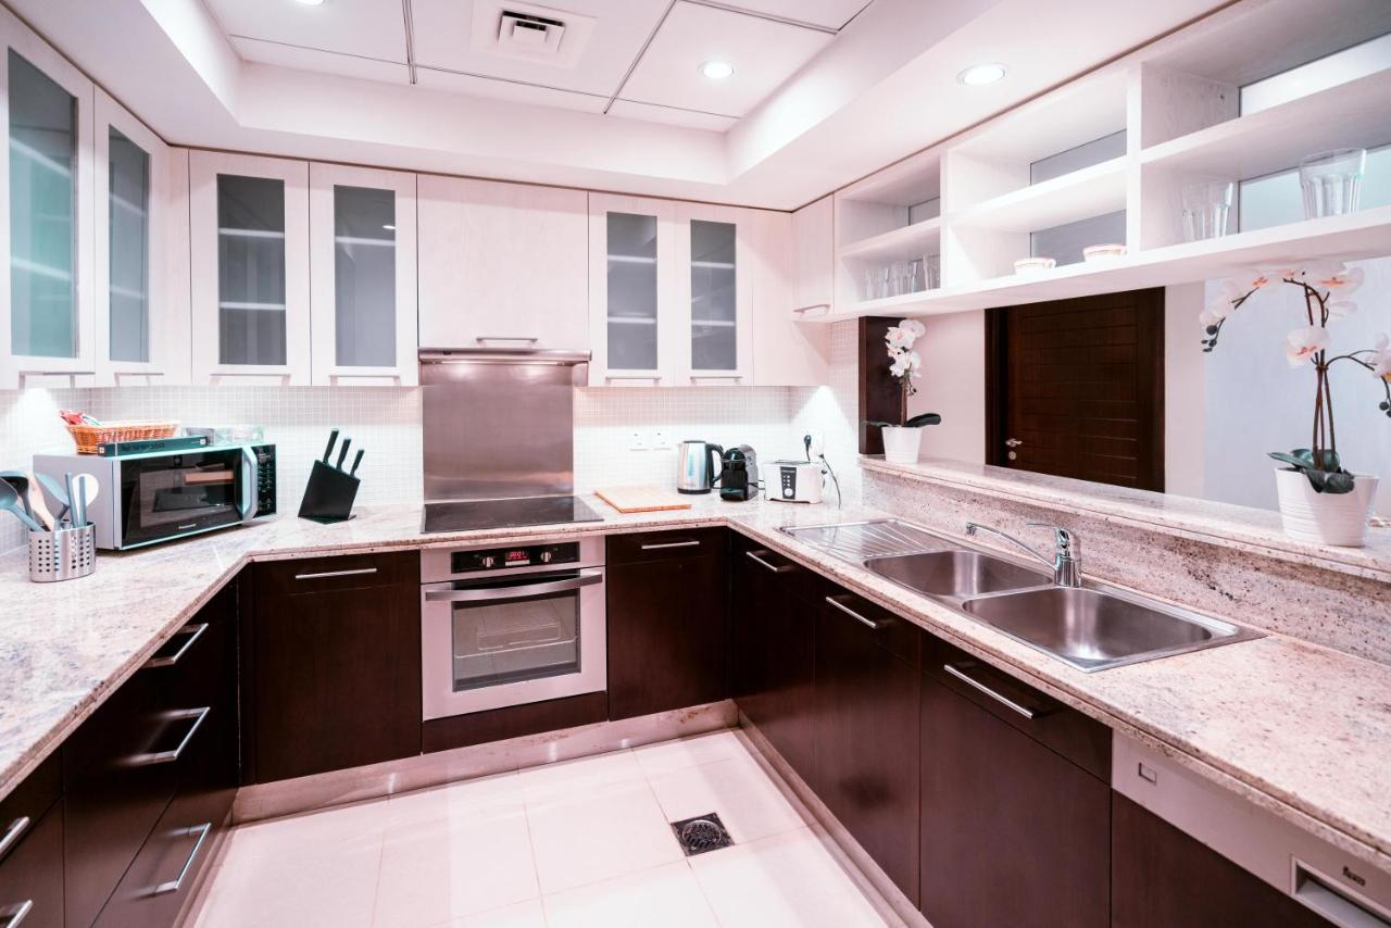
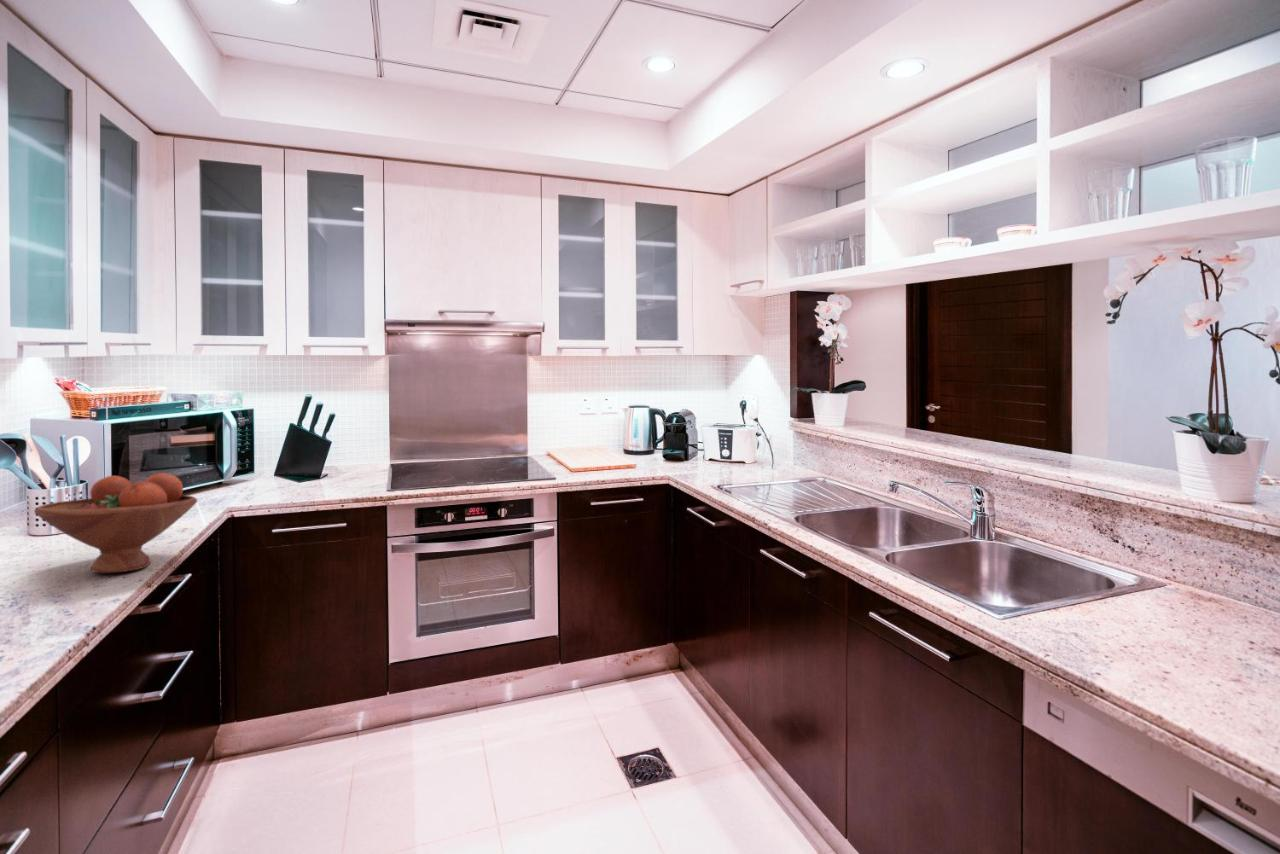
+ fruit bowl (121, 522)
